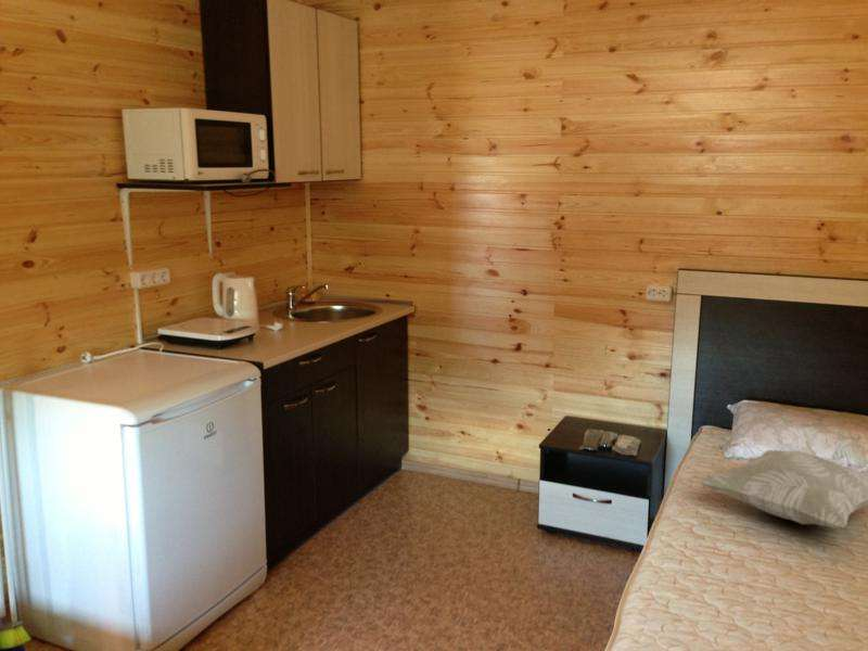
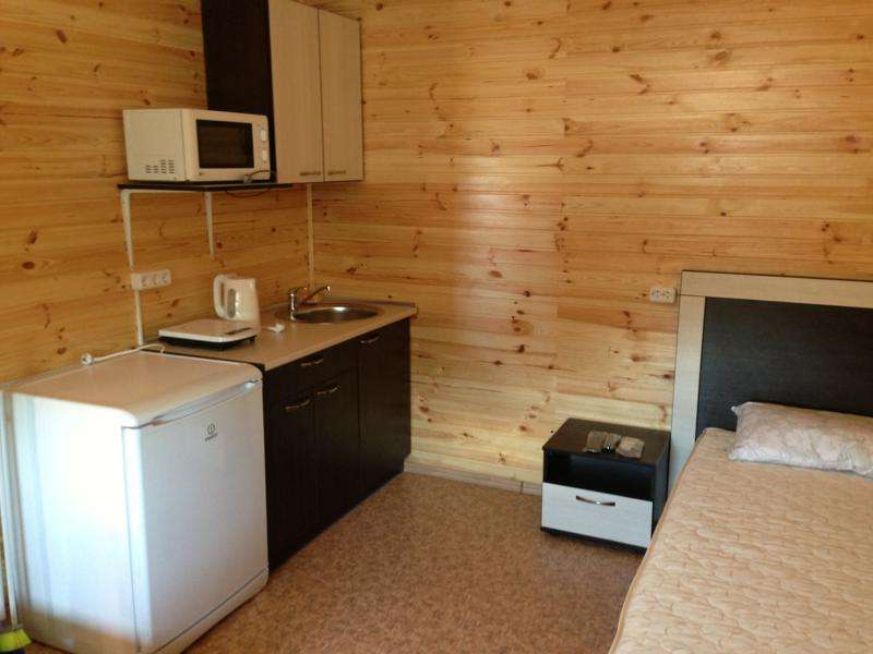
- decorative pillow (799, 485)
